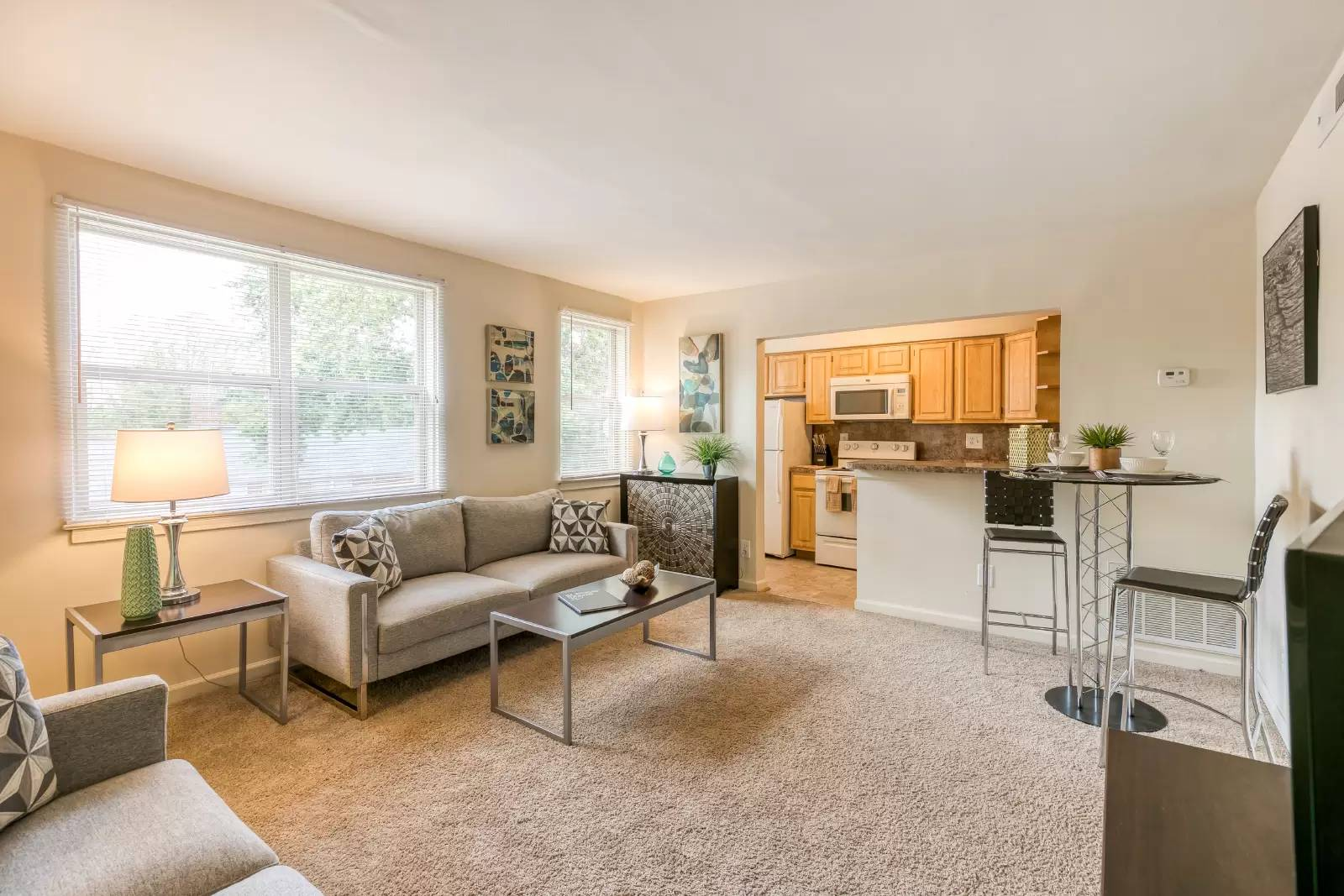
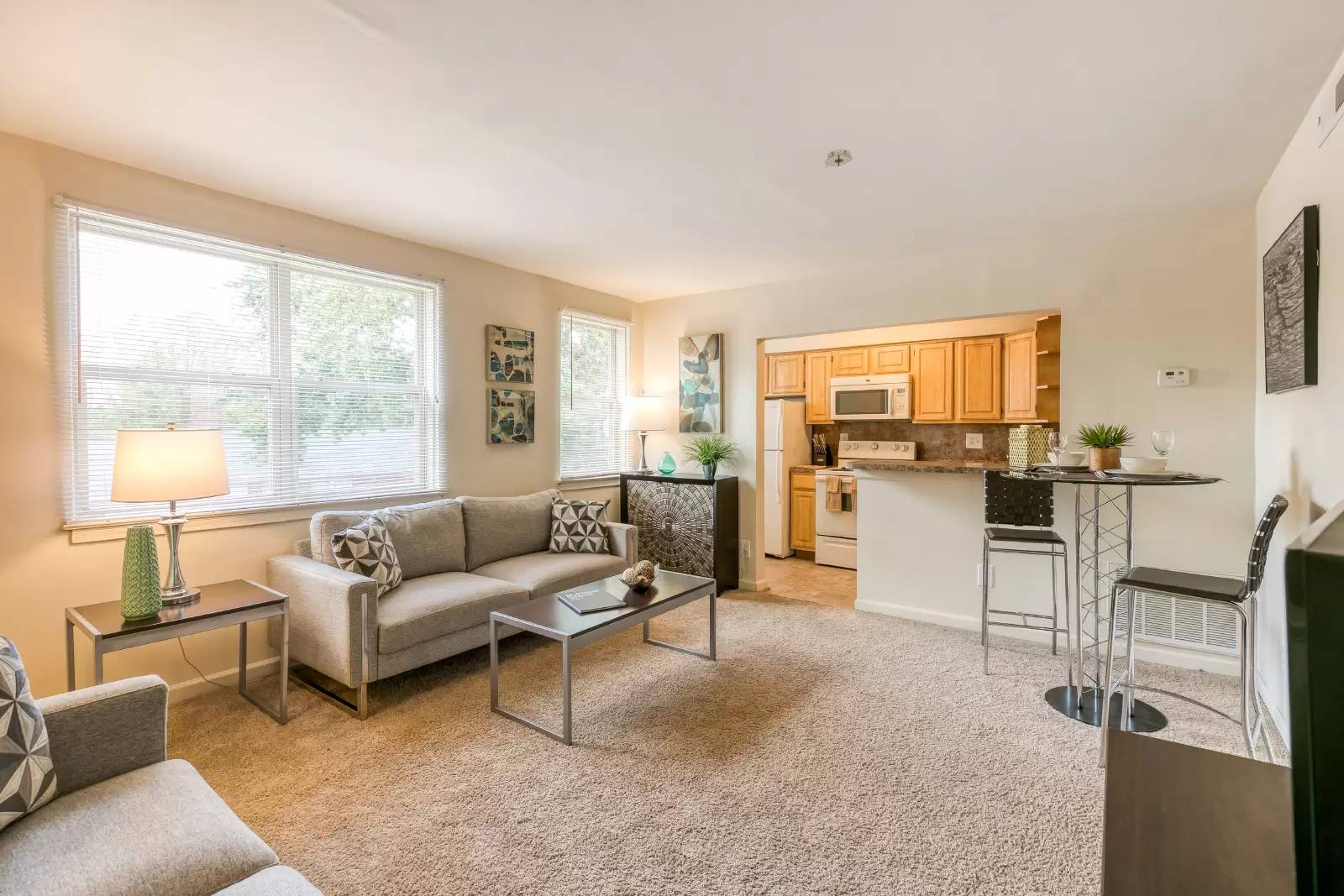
+ smoke detector (837, 158)
